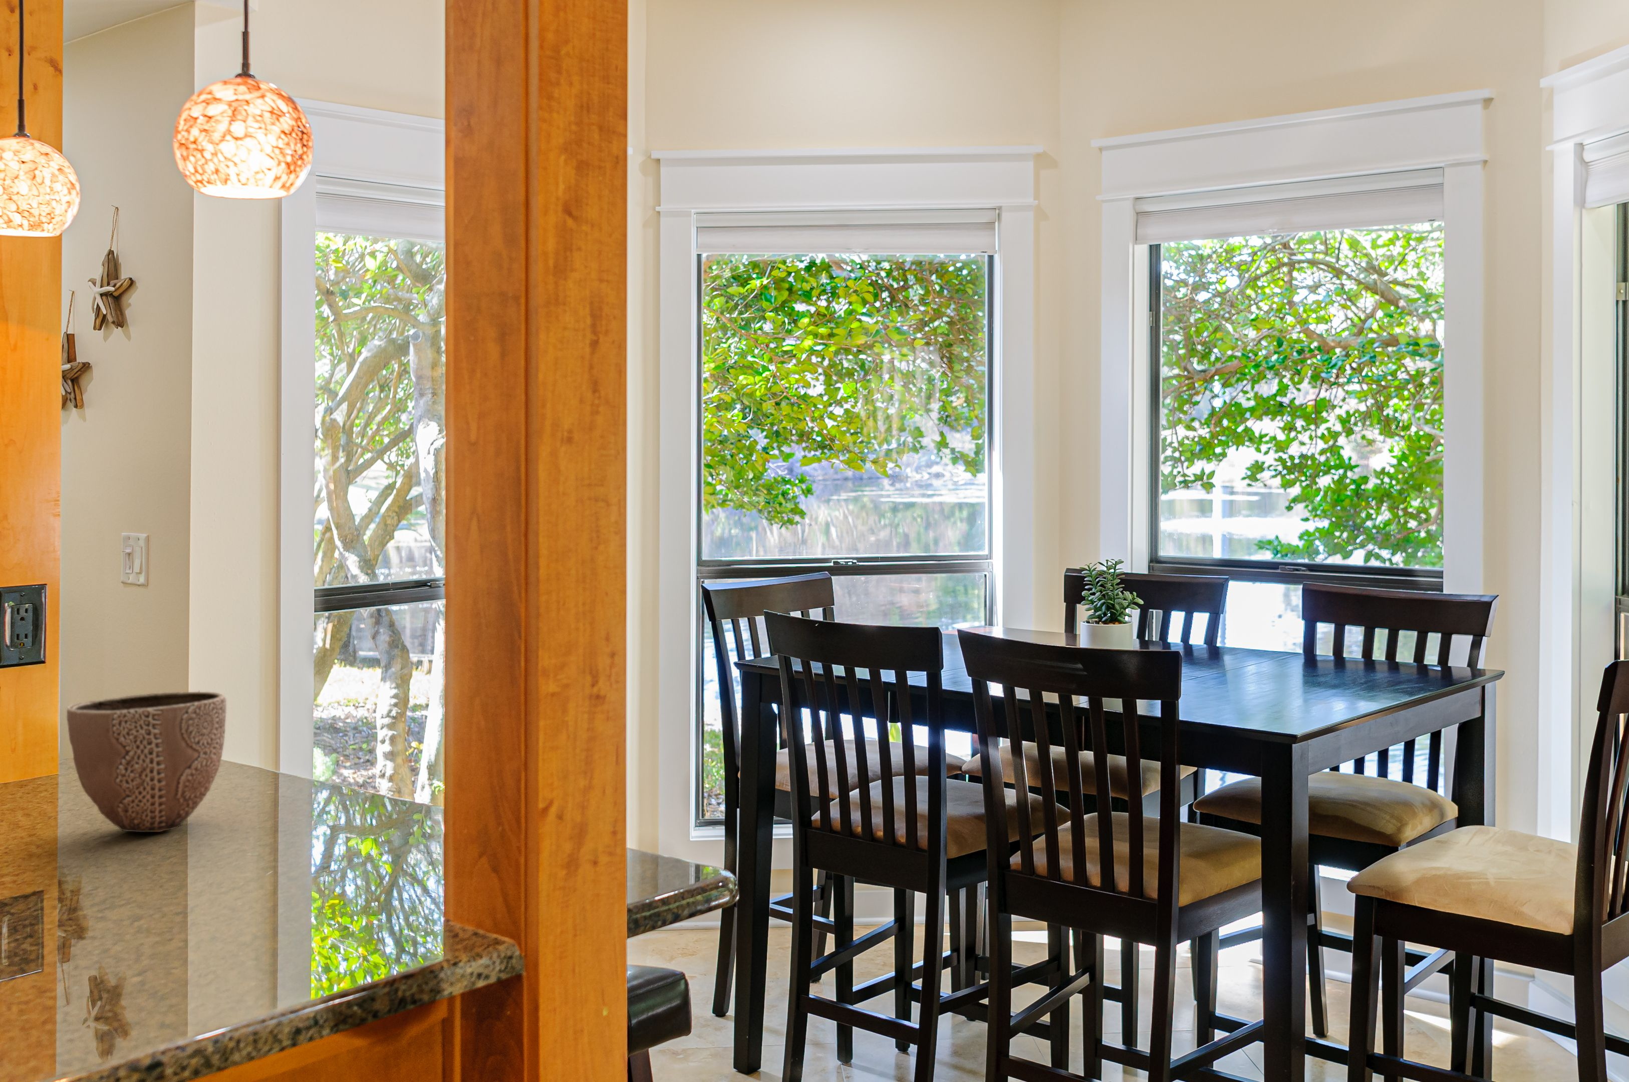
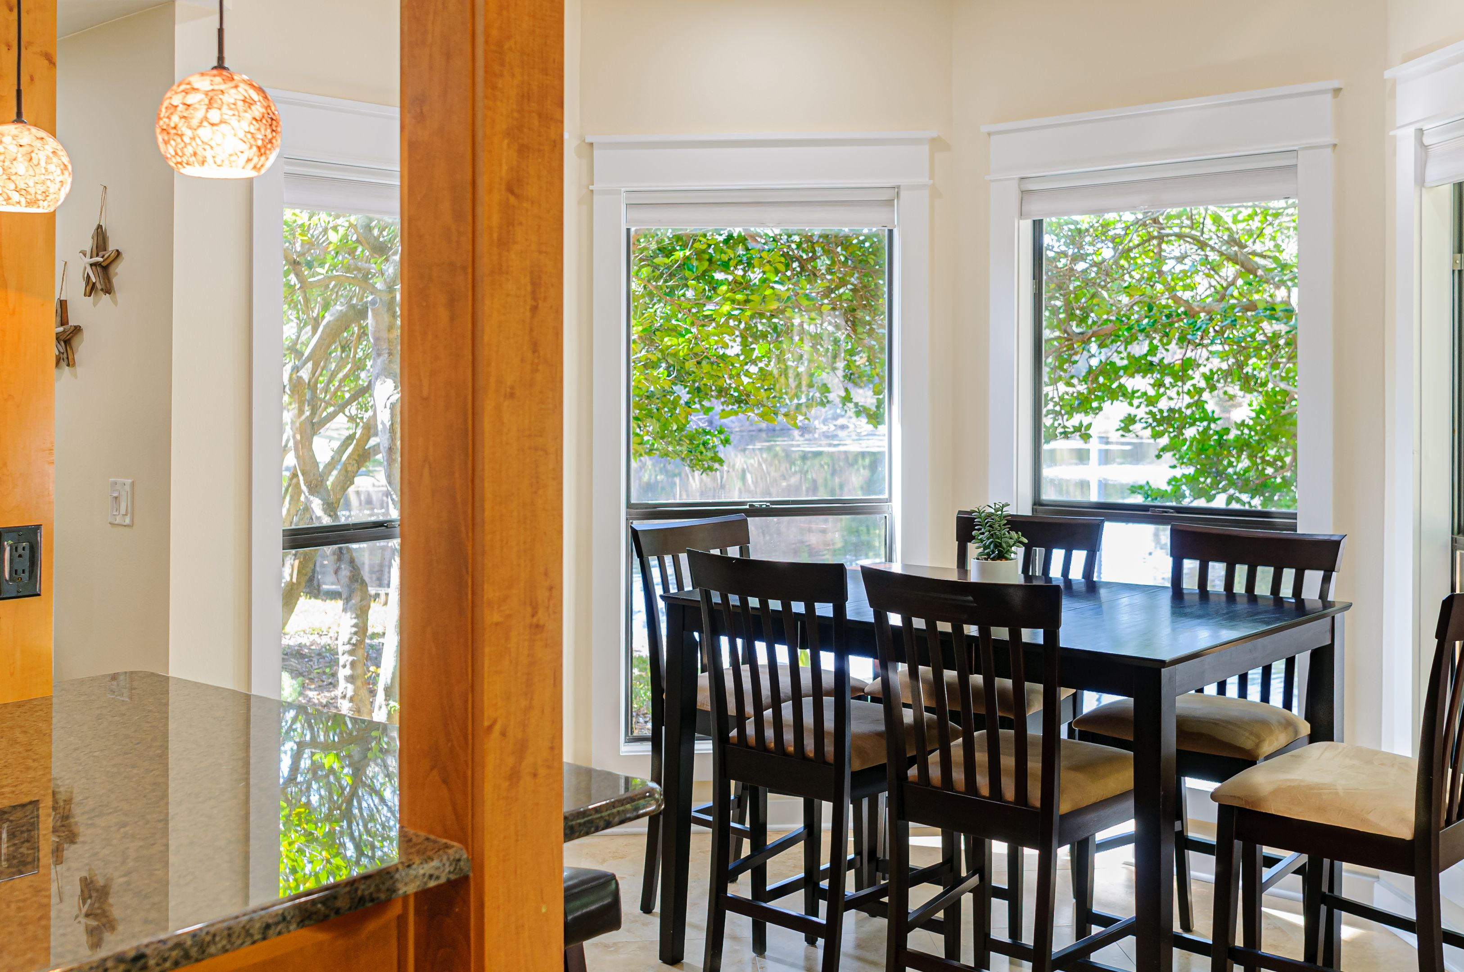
- decorative bowl (150, 763)
